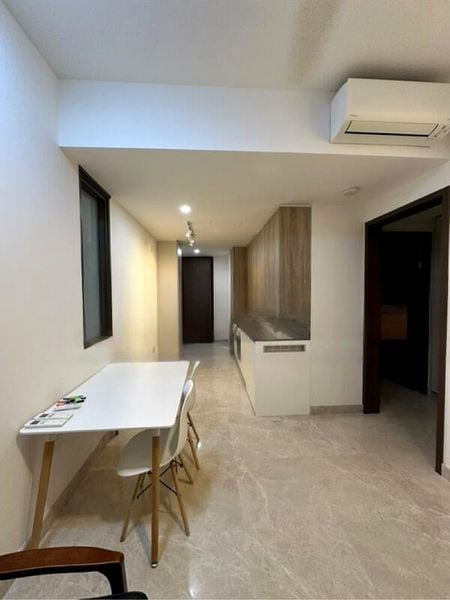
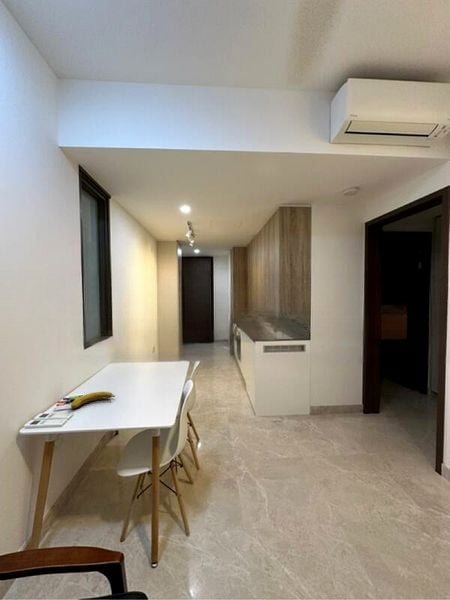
+ banana (94, 399)
